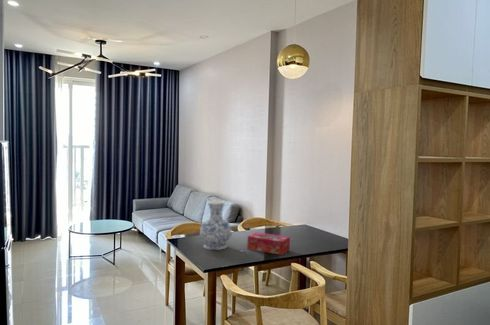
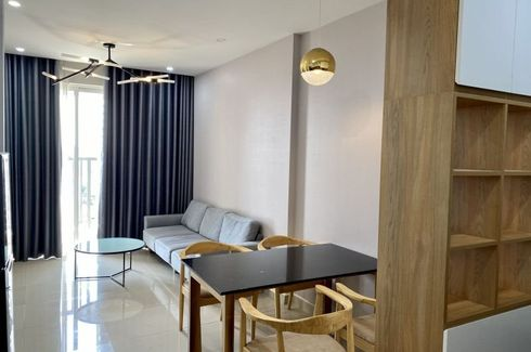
- vase (215, 224)
- tissue box (268, 242)
